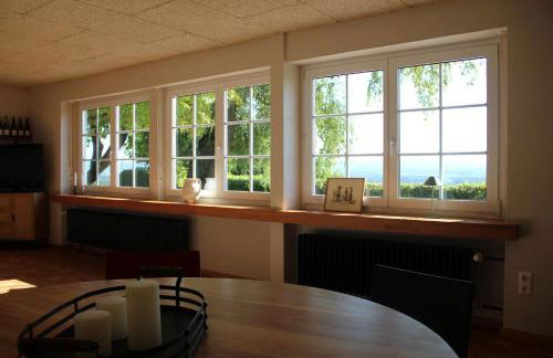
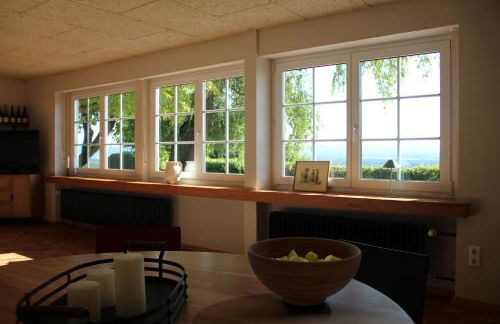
+ fruit bowl (303, 274)
